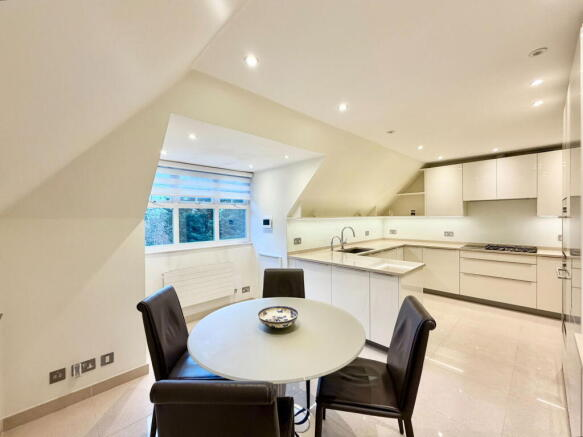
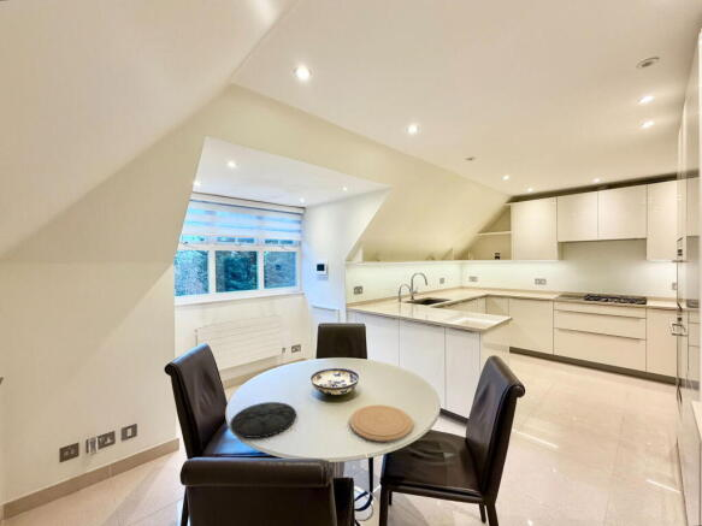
+ plate (264, 414)
+ plate (381, 420)
